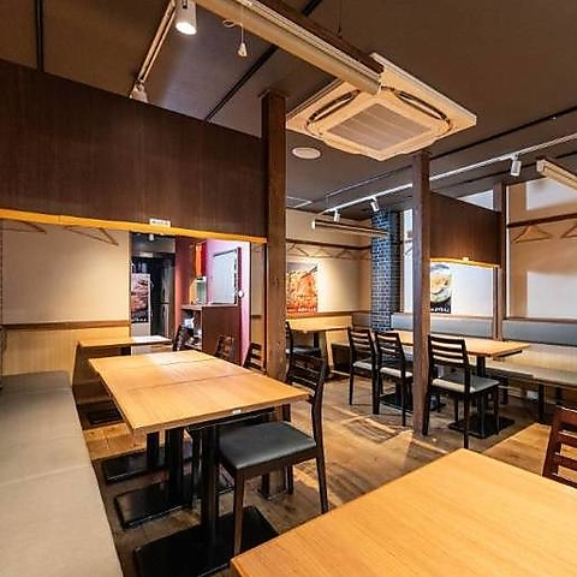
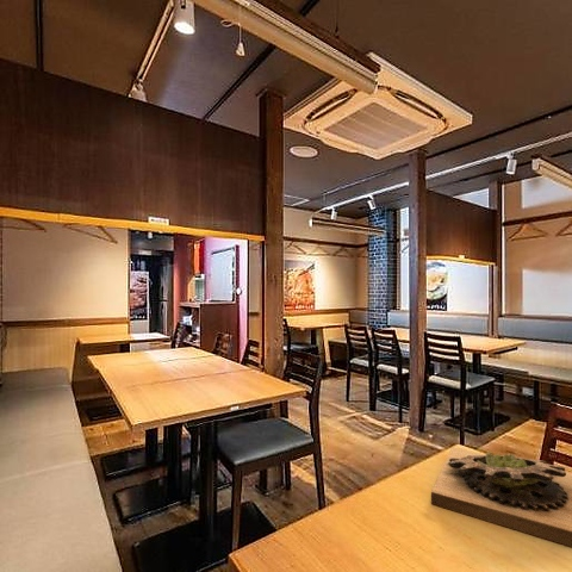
+ succulent planter (505, 473)
